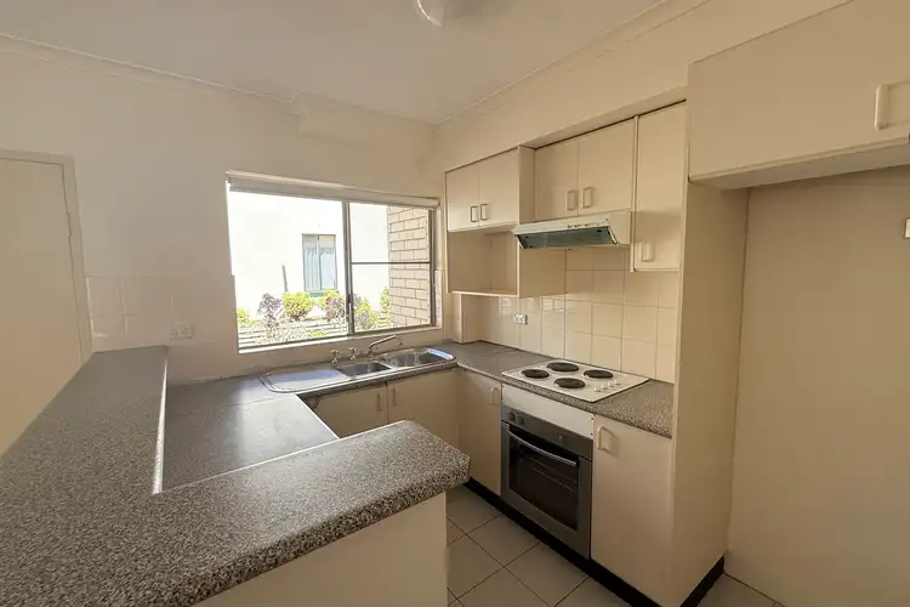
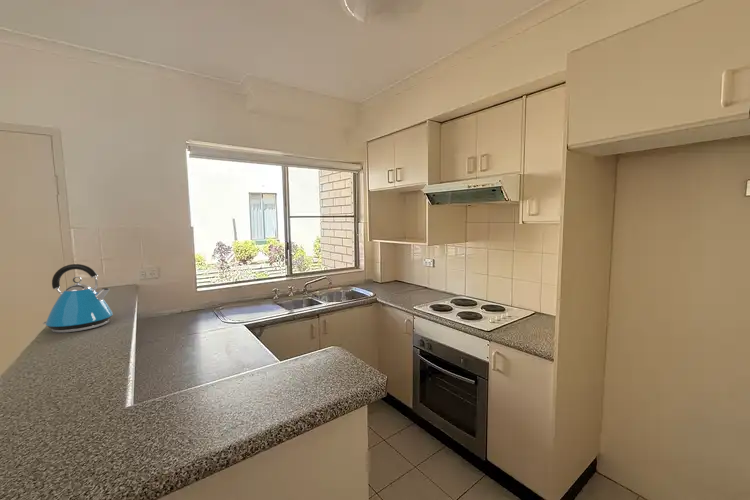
+ kettle (76, 295)
